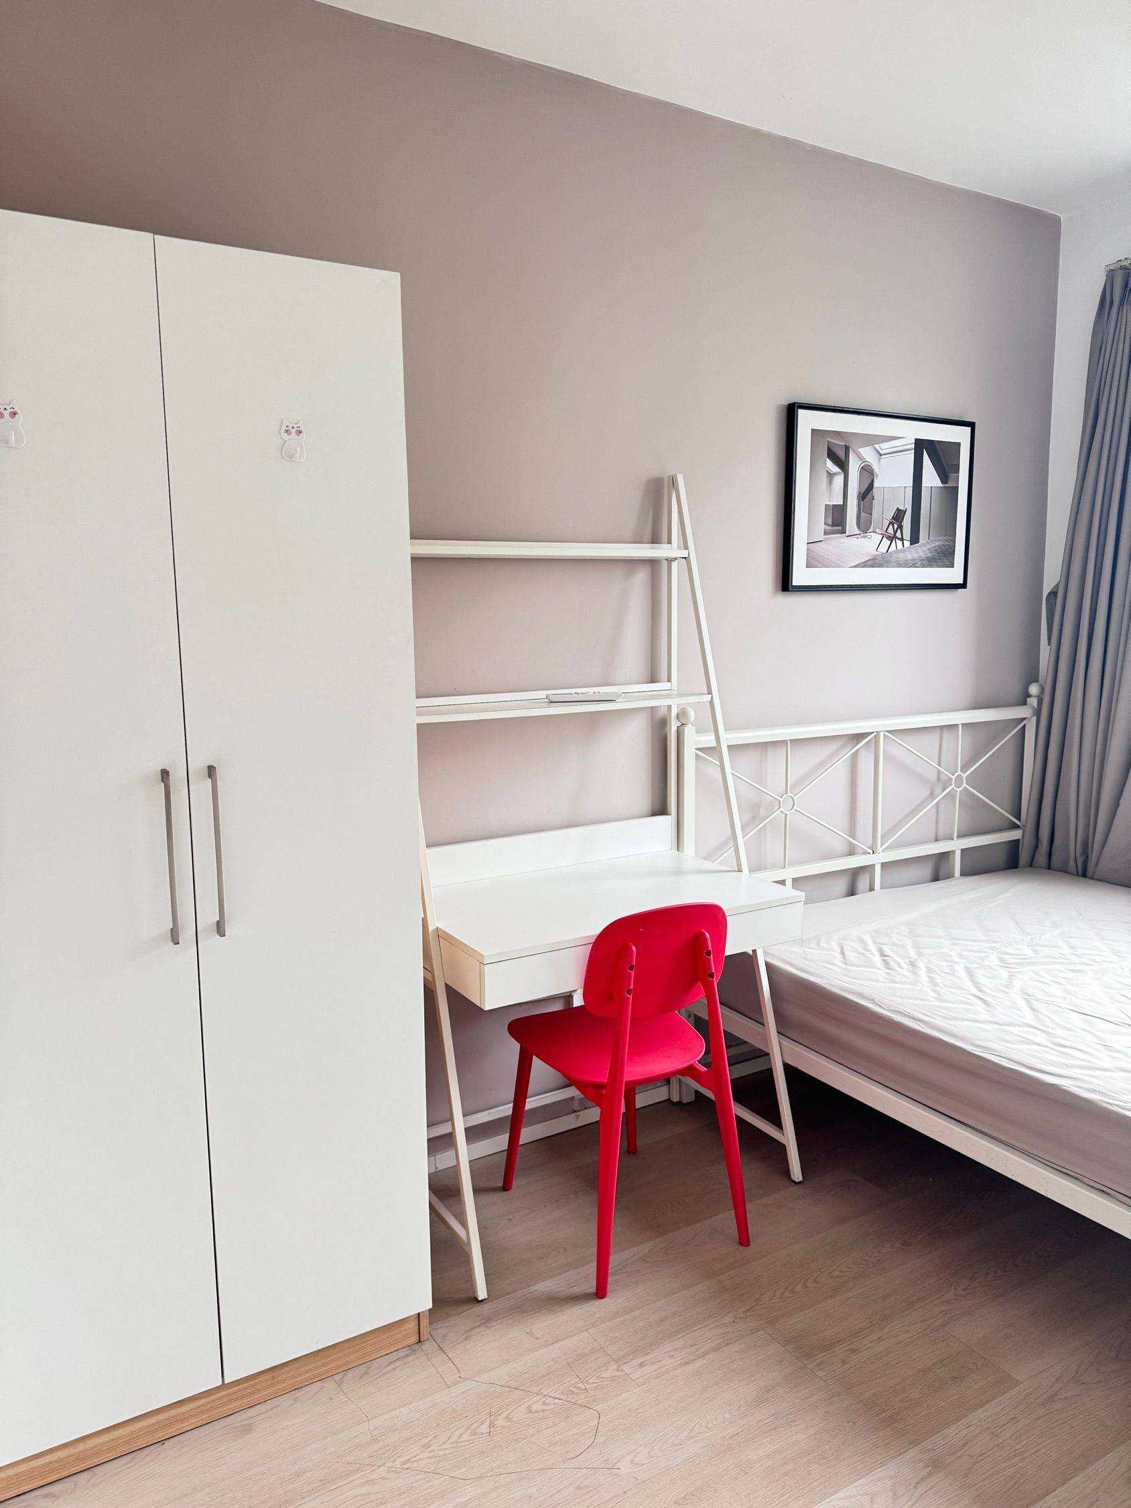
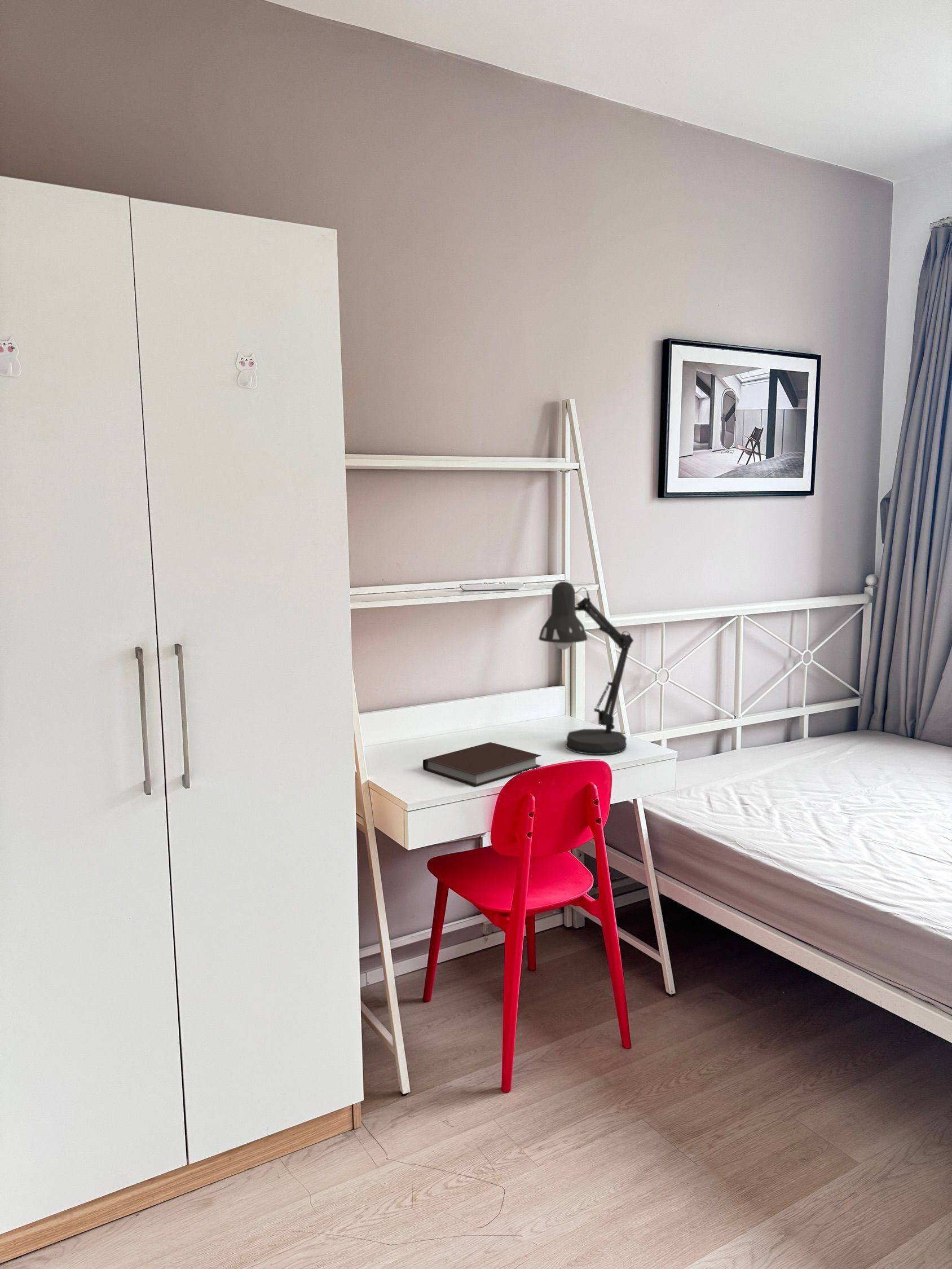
+ notebook (482, 762)
+ desk lamp (584, 641)
